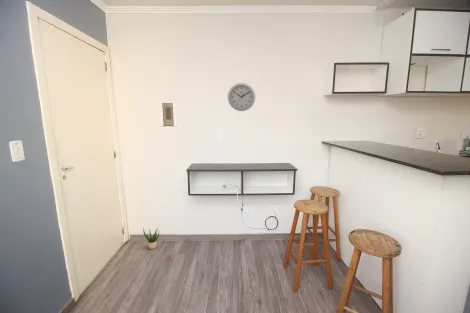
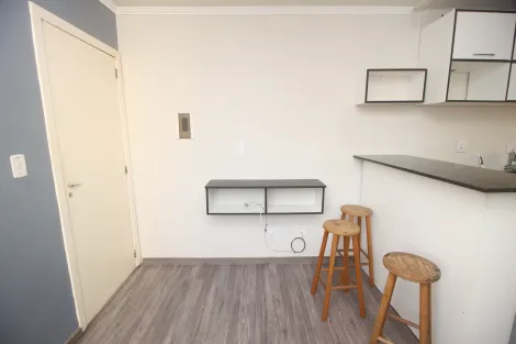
- potted plant (151, 237)
- wall clock (241, 97)
